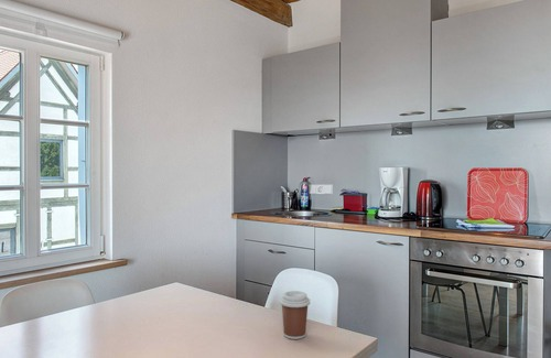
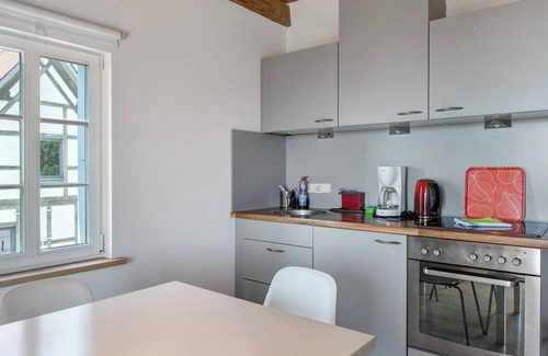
- coffee cup (294, 314)
